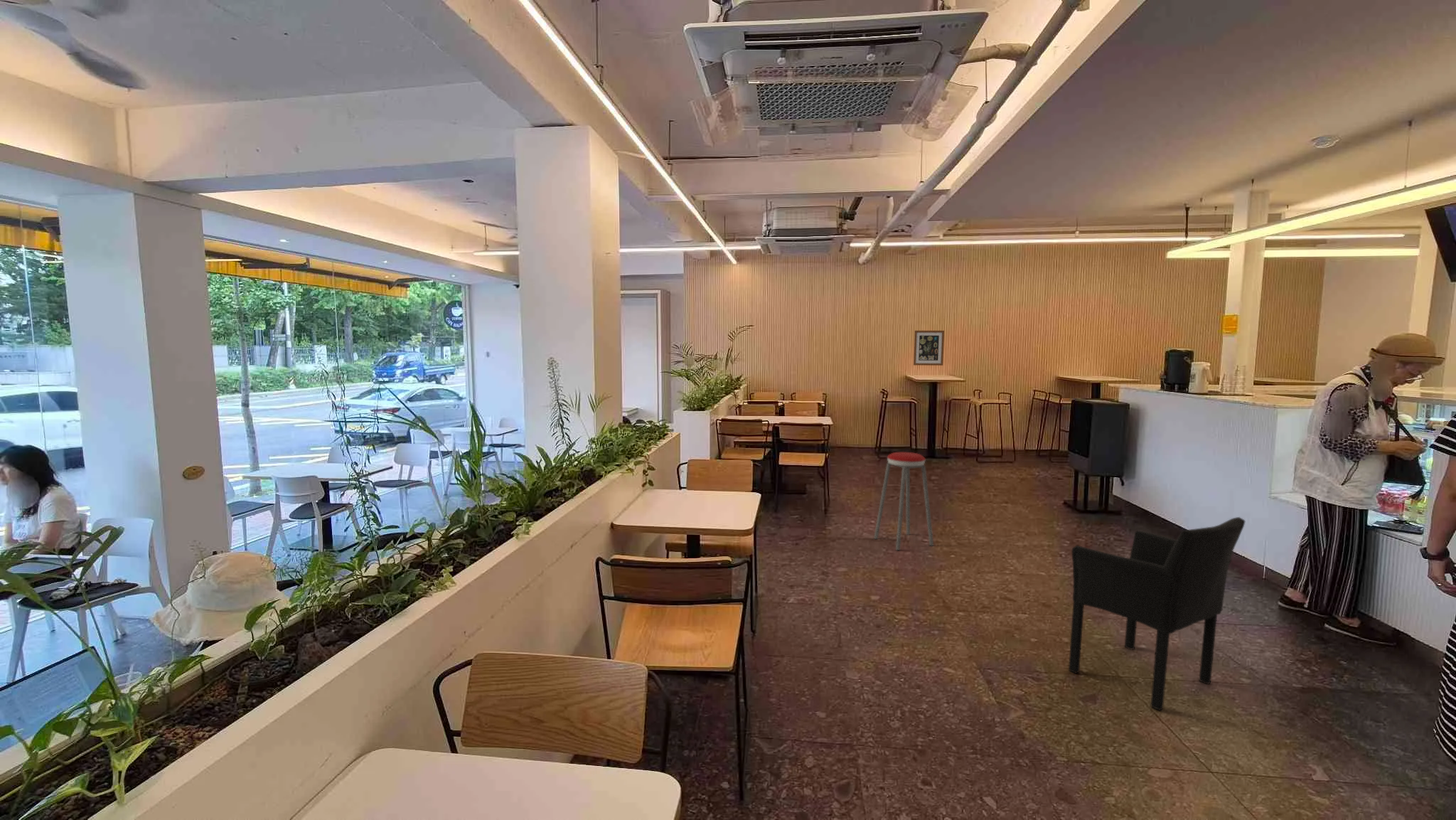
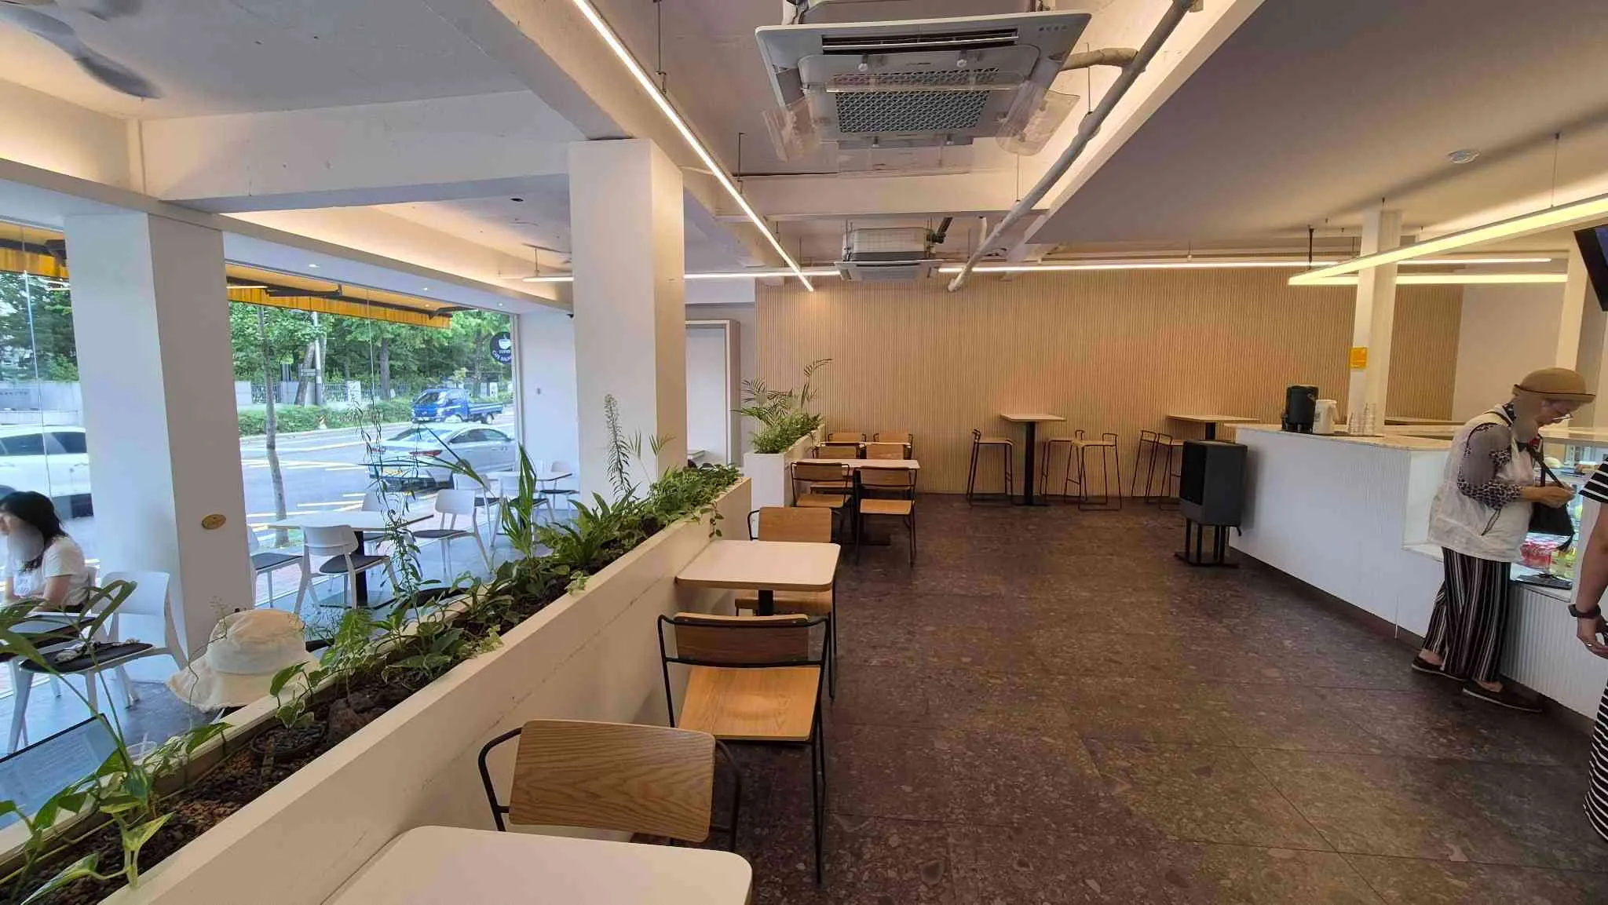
- wall art (928, 348)
- armchair (1153, 596)
- music stool (904, 498)
